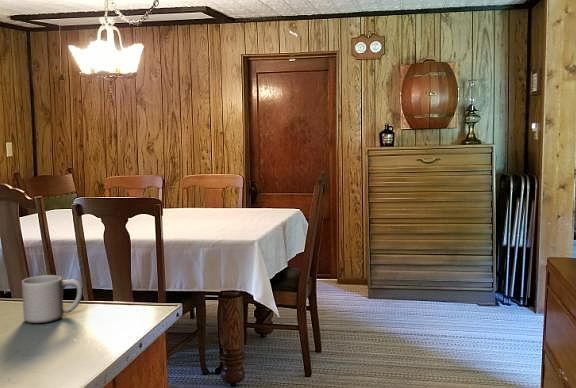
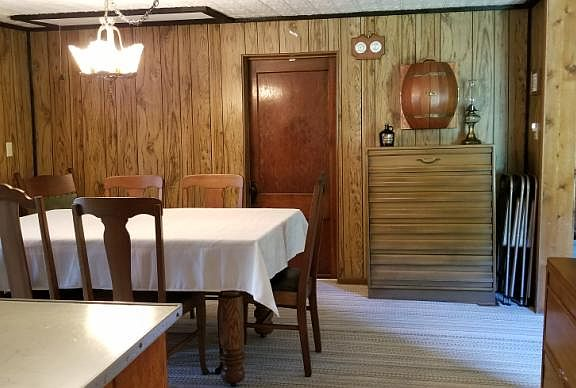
- mug (53, 297)
